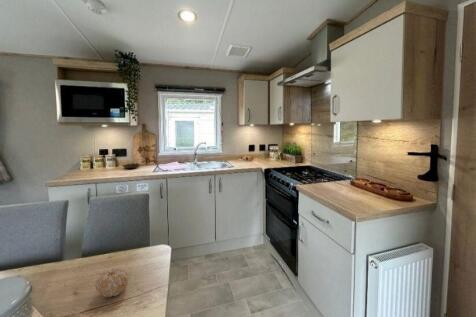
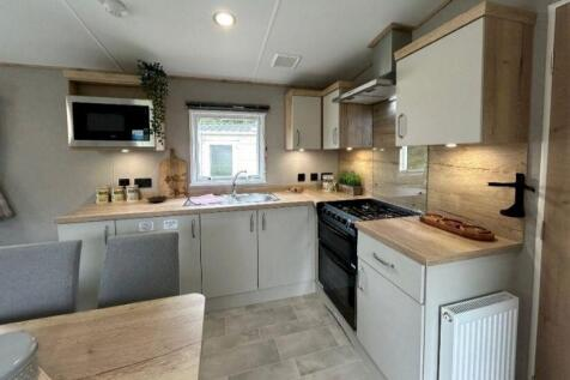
- fruit (112, 282)
